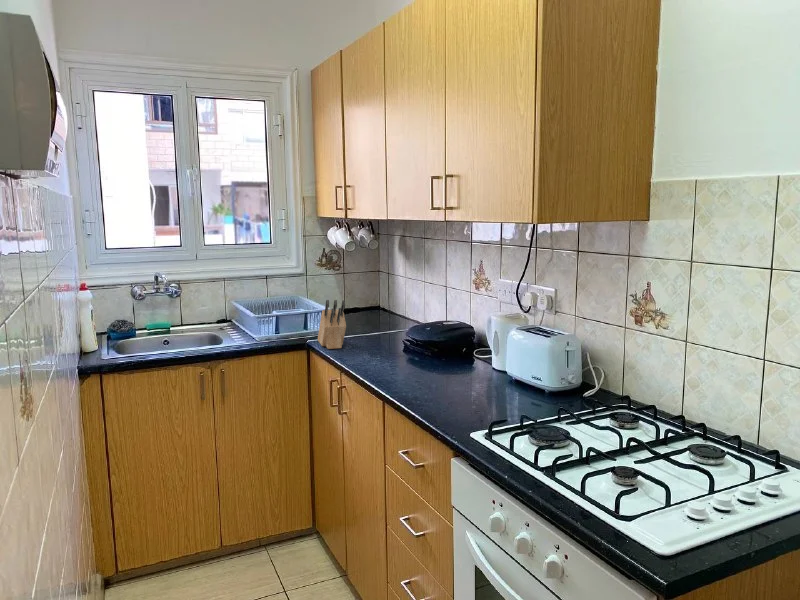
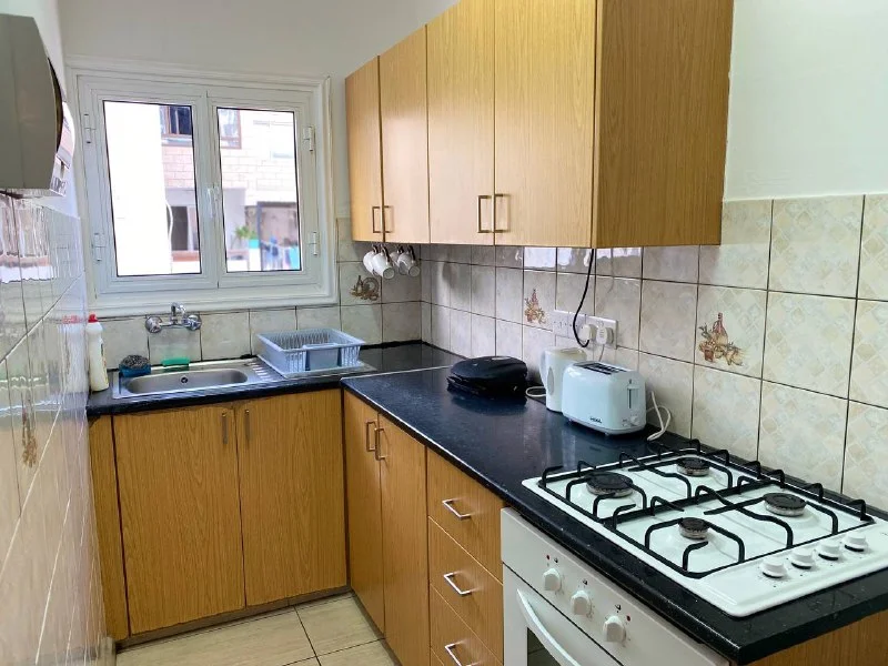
- knife block (331, 321)
